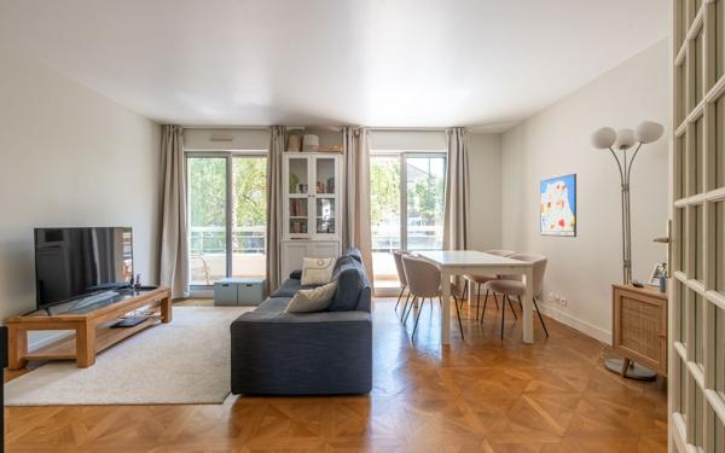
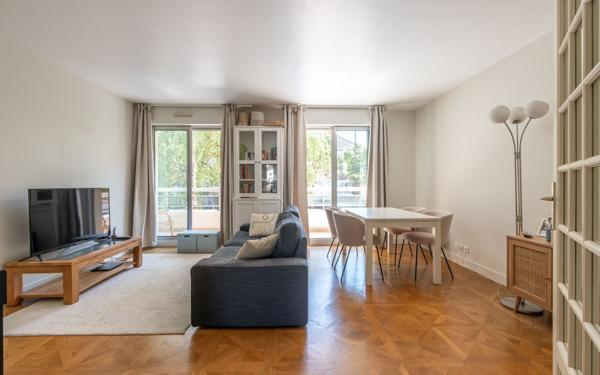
- wall art (556, 207)
